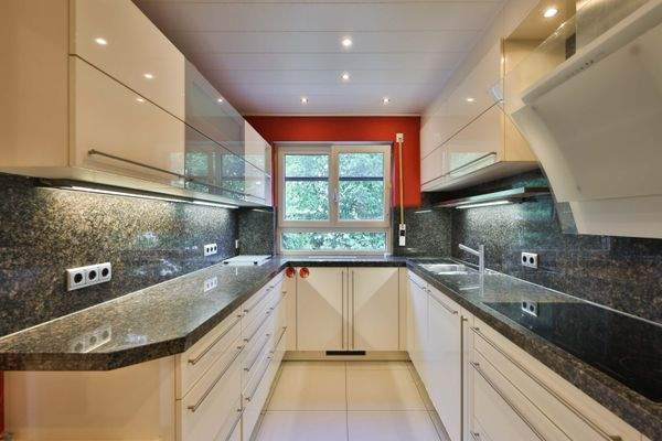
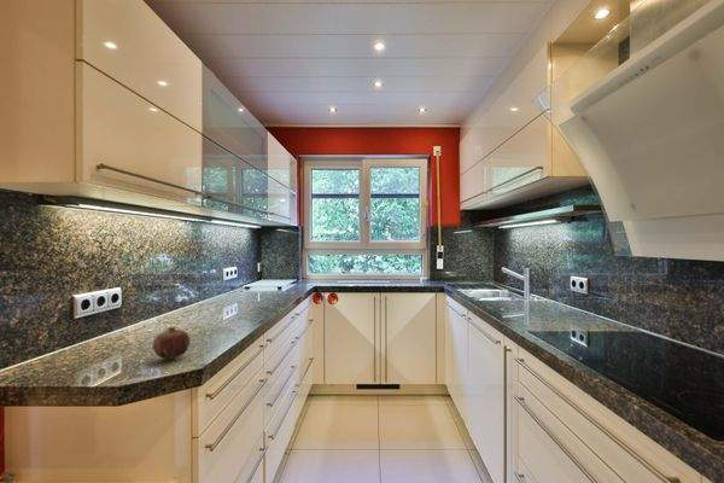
+ fruit (171, 342)
